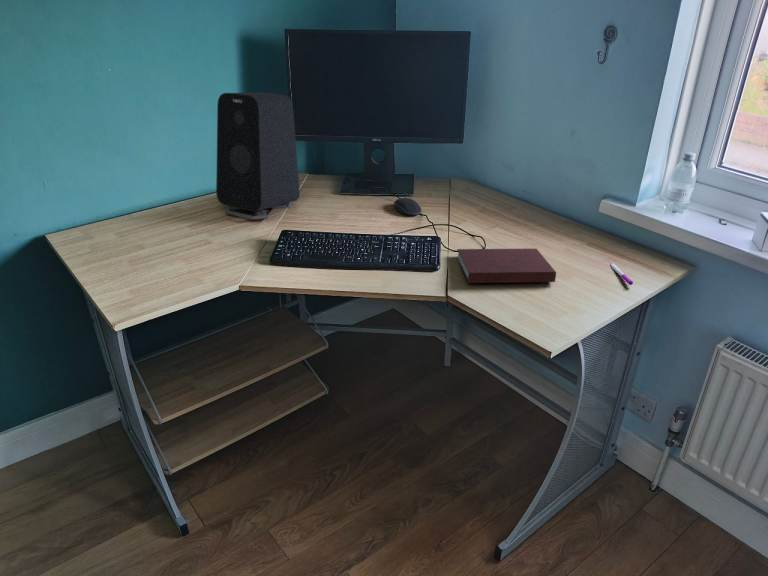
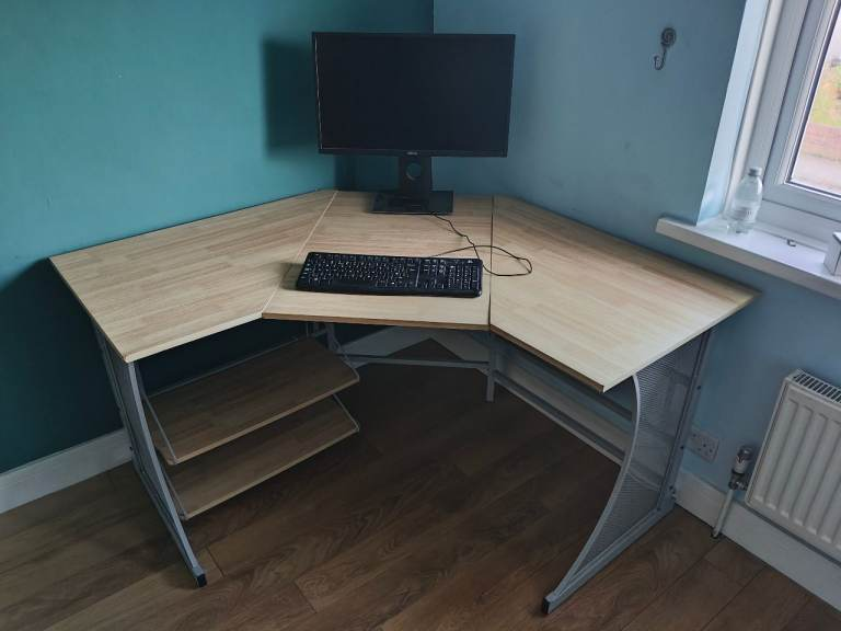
- computer mouse (407, 205)
- notebook (504, 265)
- speaker (255, 152)
- pen (620, 273)
